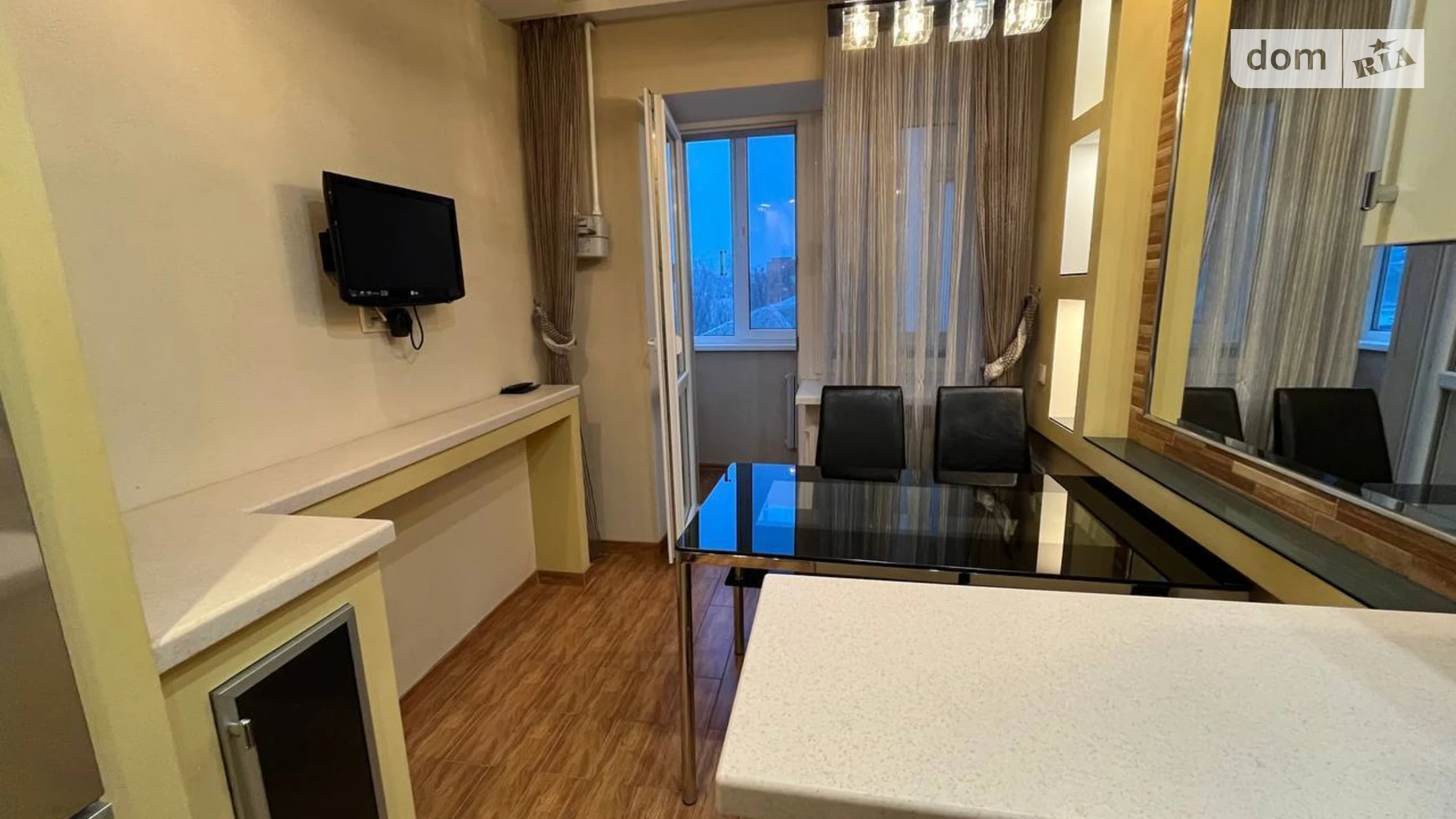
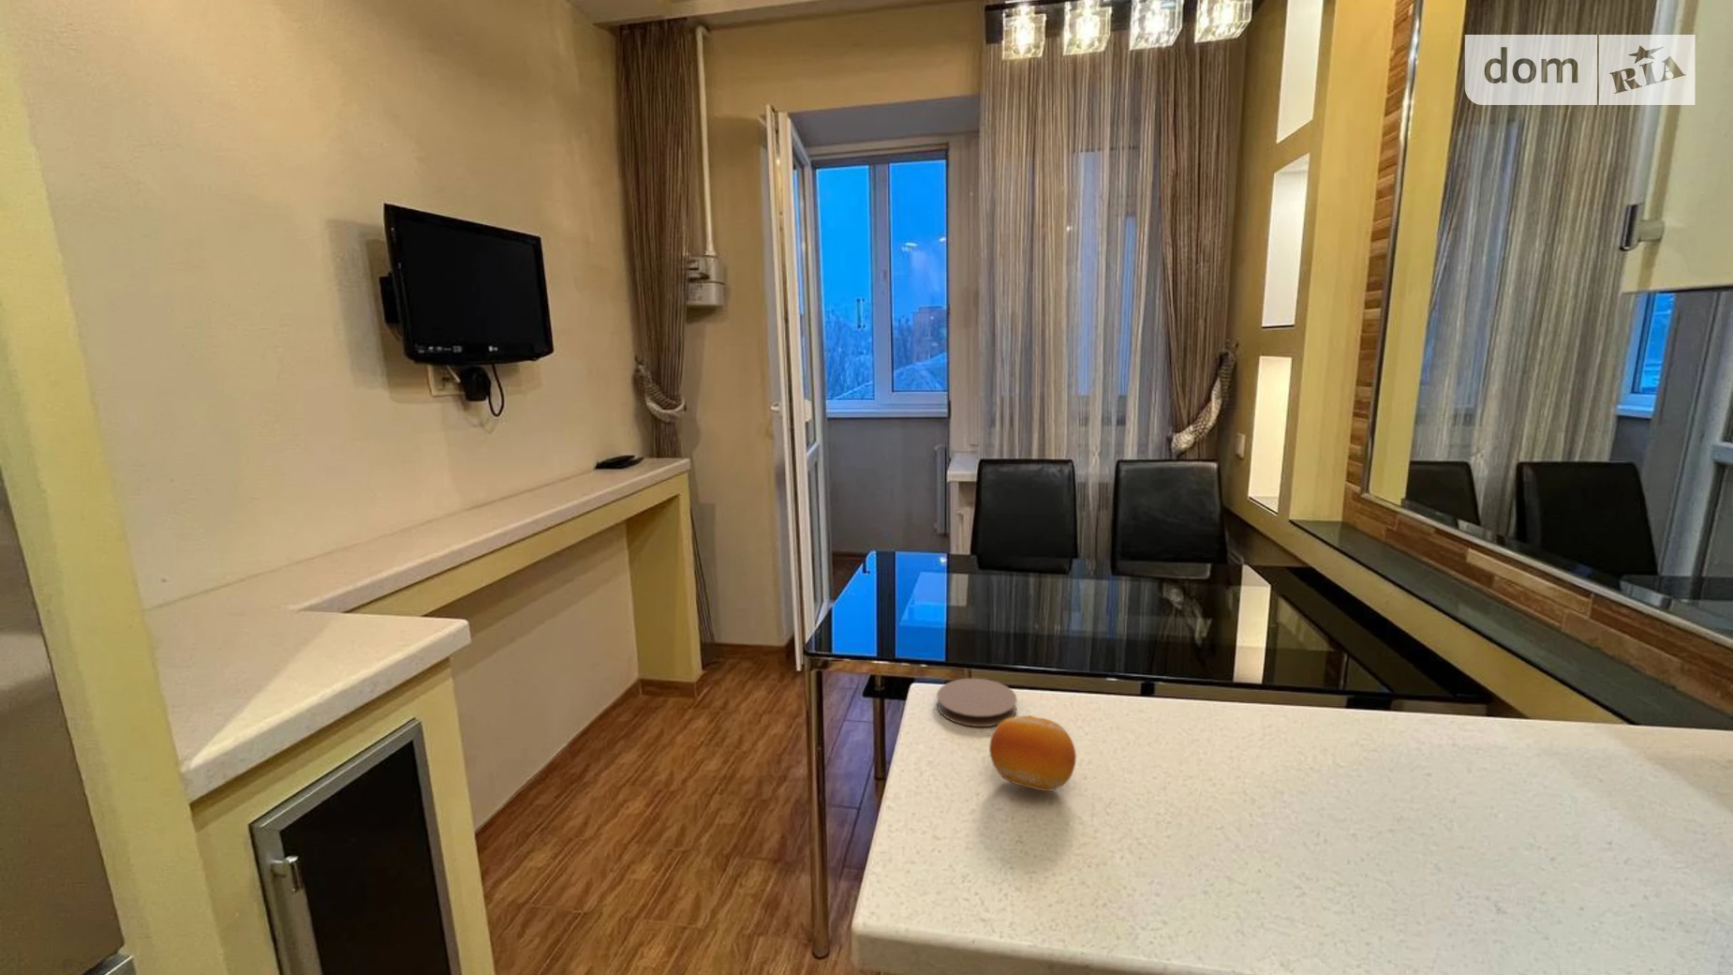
+ fruit (1032, 752)
+ coaster (976, 700)
